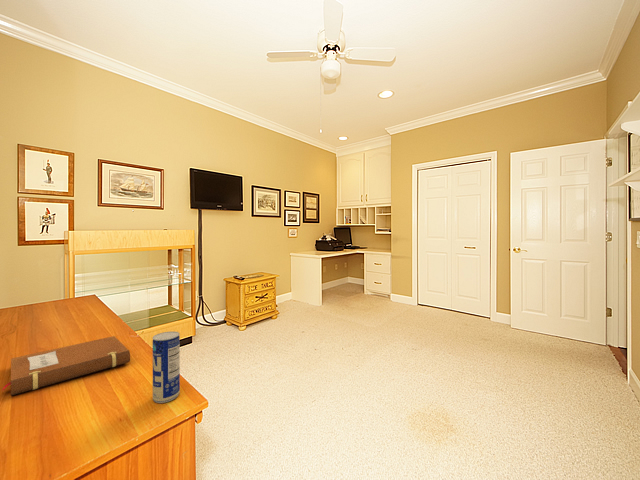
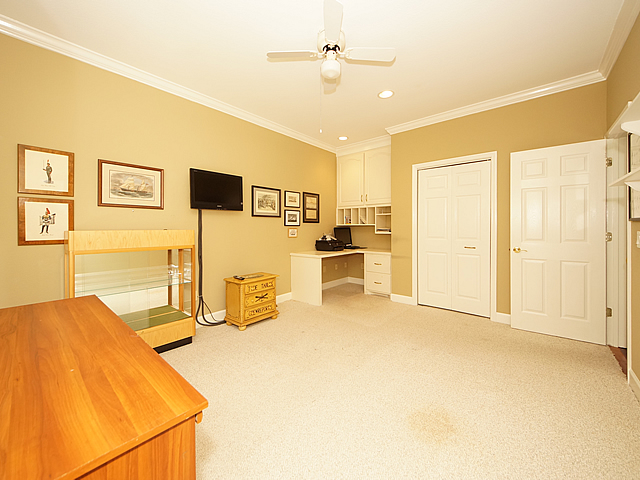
- beverage can (166, 366)
- notebook (69, 361)
